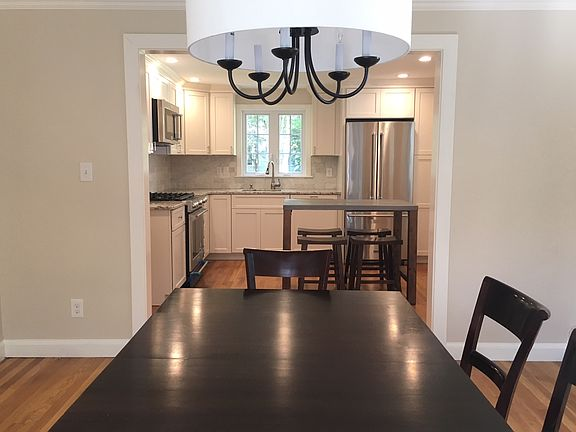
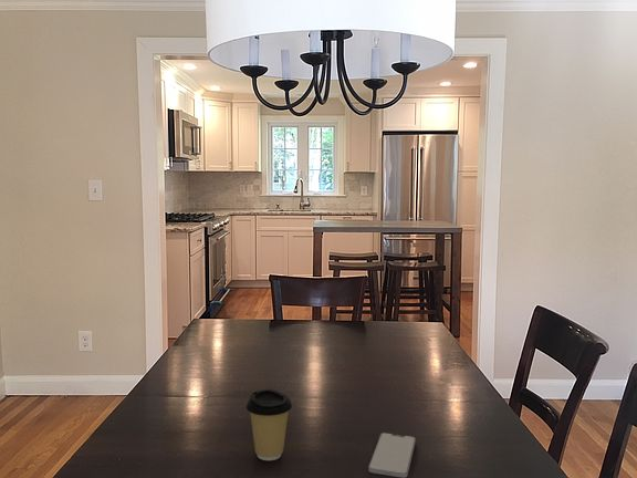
+ smartphone (393, 453)
+ coffee cup (269, 425)
